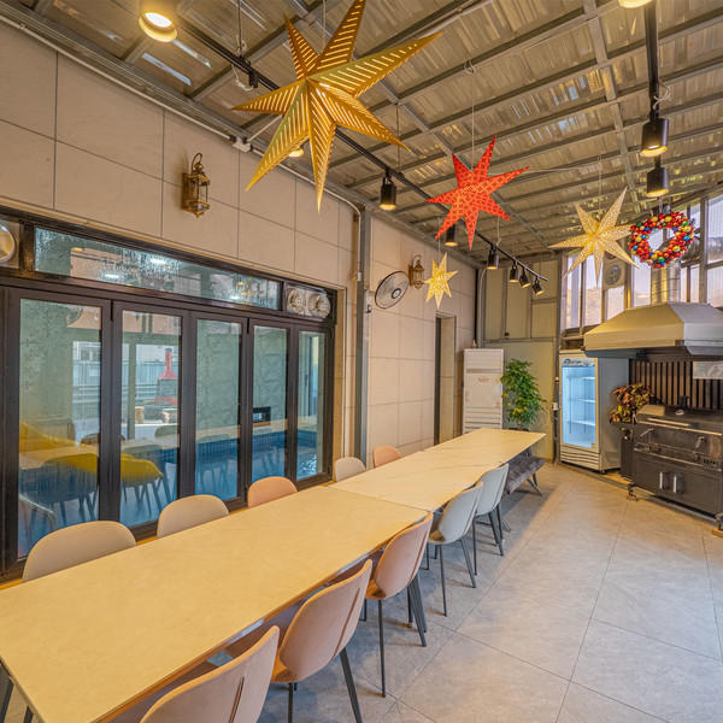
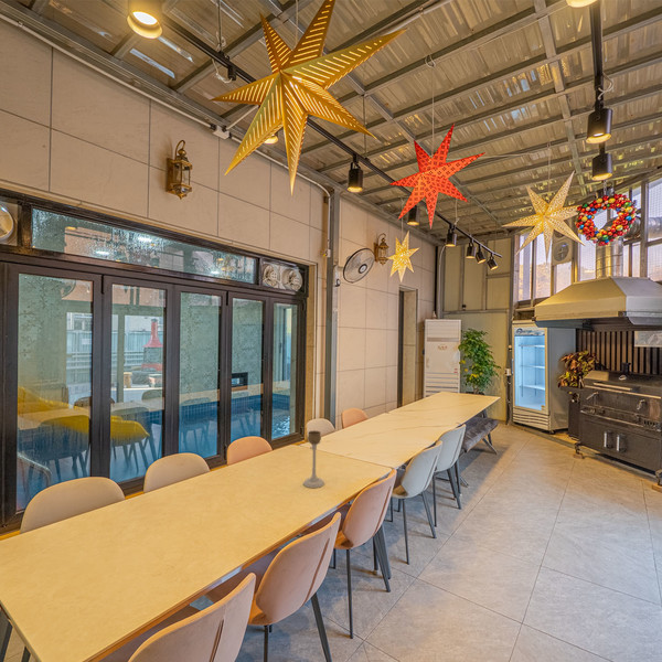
+ candle holder (313, 458)
